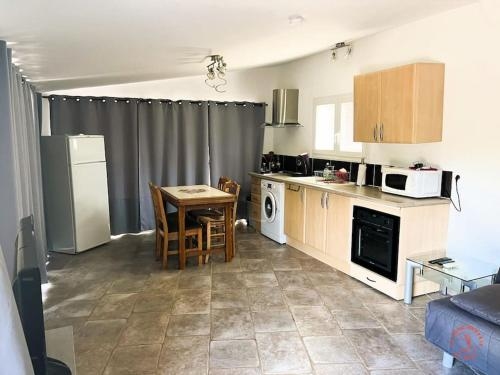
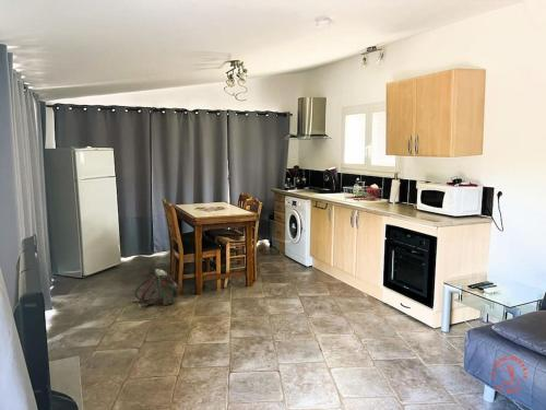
+ backpack (155, 285)
